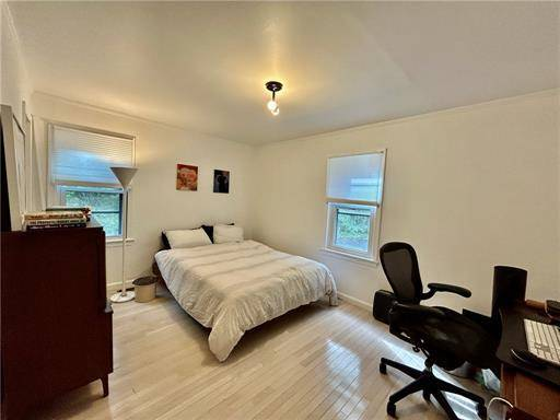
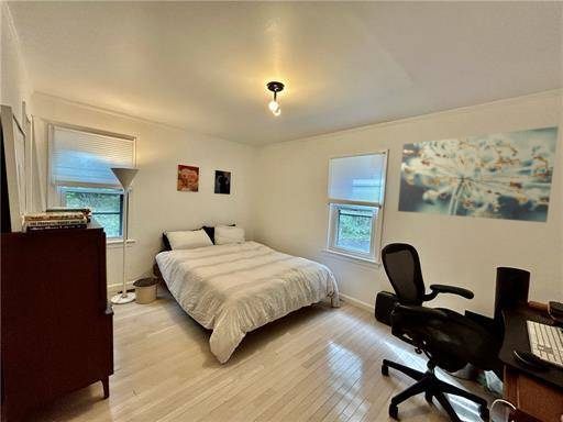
+ wall art (463, 177)
